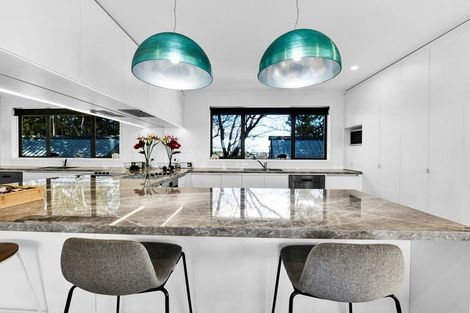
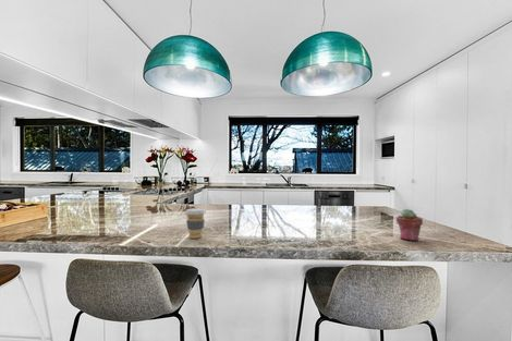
+ coffee cup (195, 222)
+ potted succulent (409, 223)
